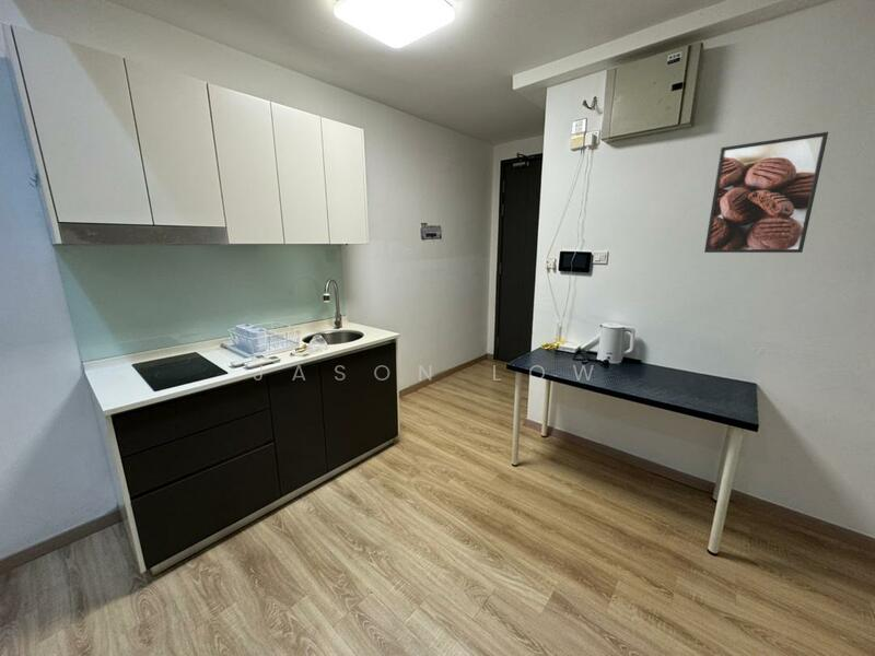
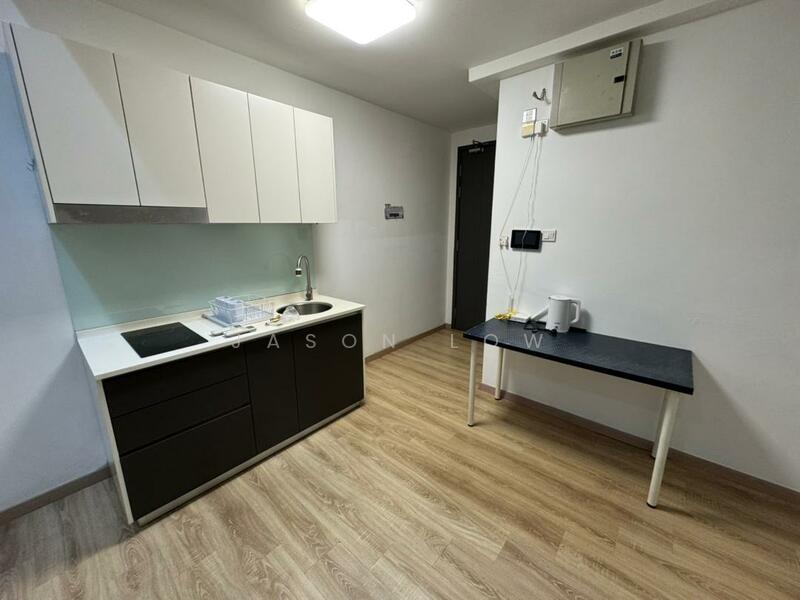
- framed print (759, 198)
